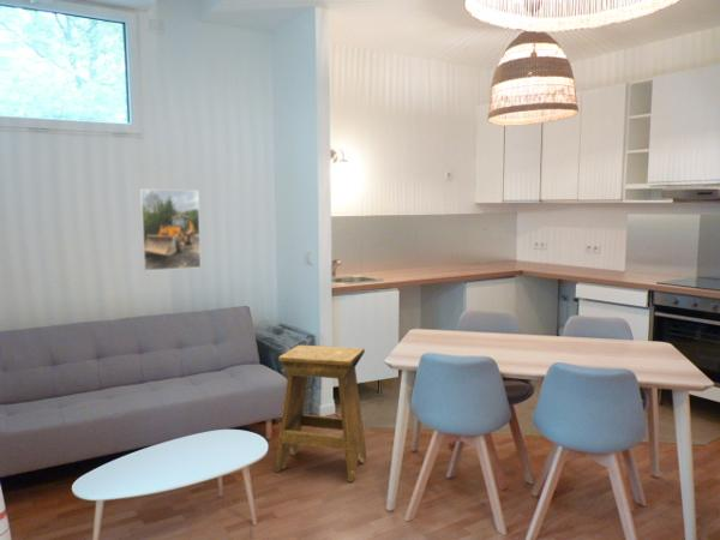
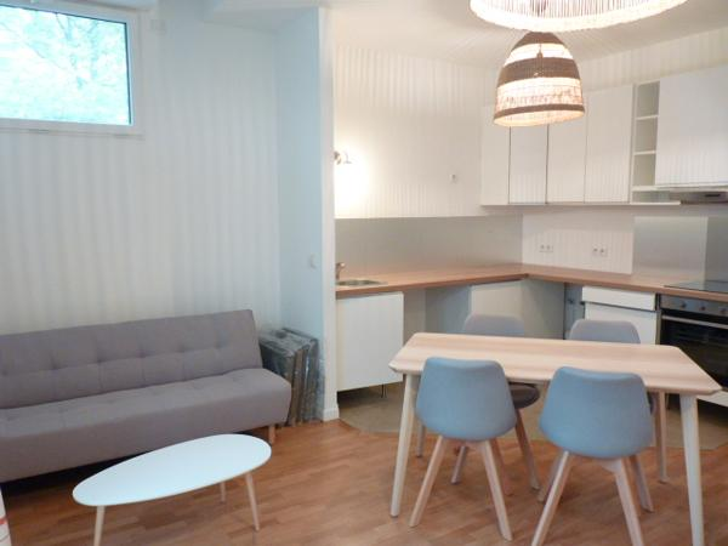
- stool (320, 416)
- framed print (170, 229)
